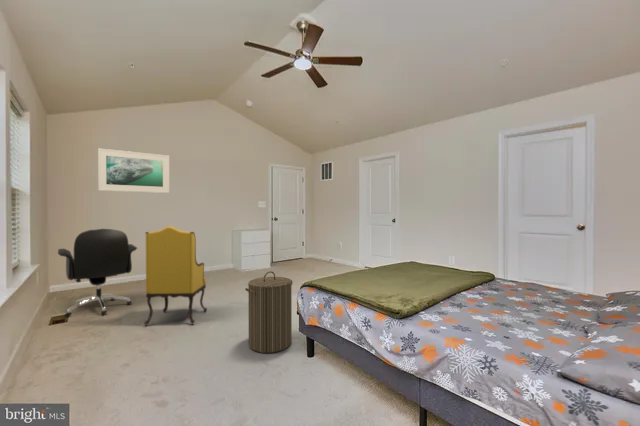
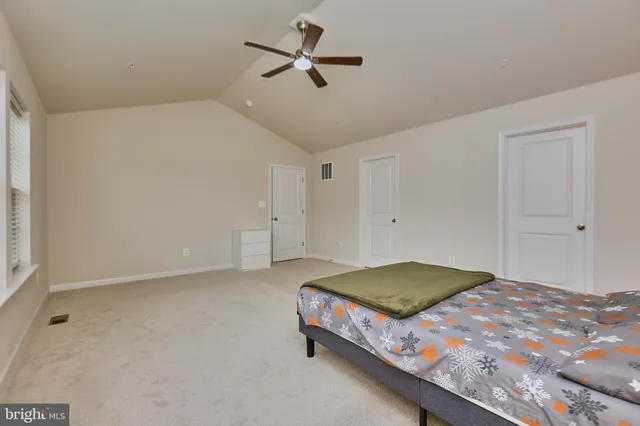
- office chair (99, 268)
- laundry hamper (270, 307)
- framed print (135, 172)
- armchair (177, 271)
